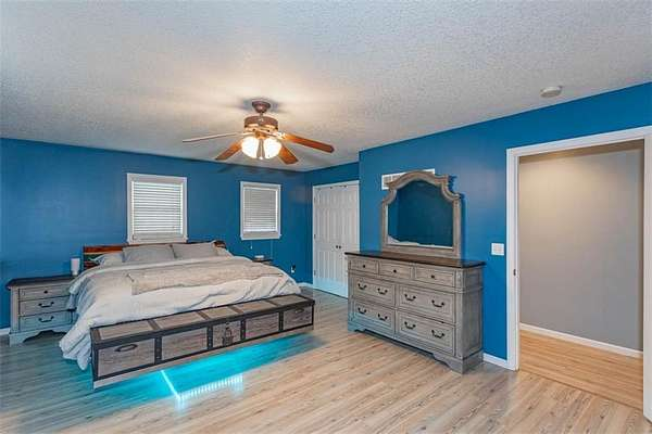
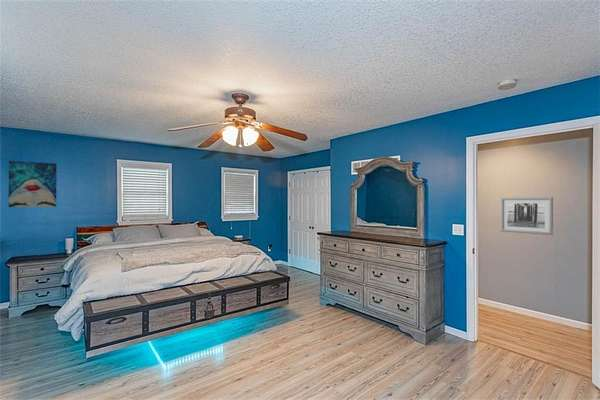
+ wall art (33, 184)
+ wall art (525, 215)
